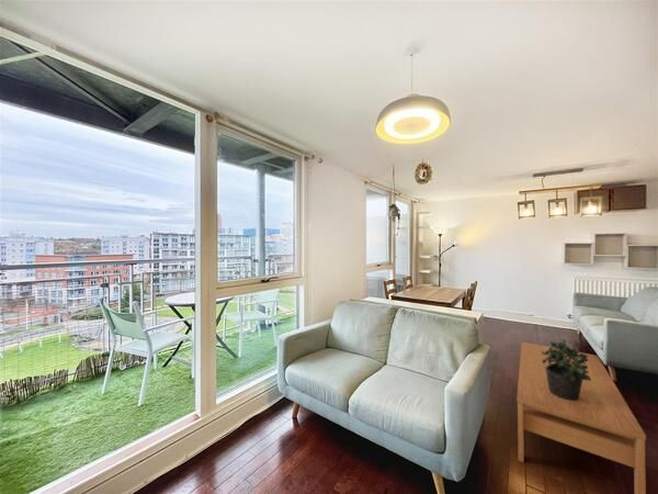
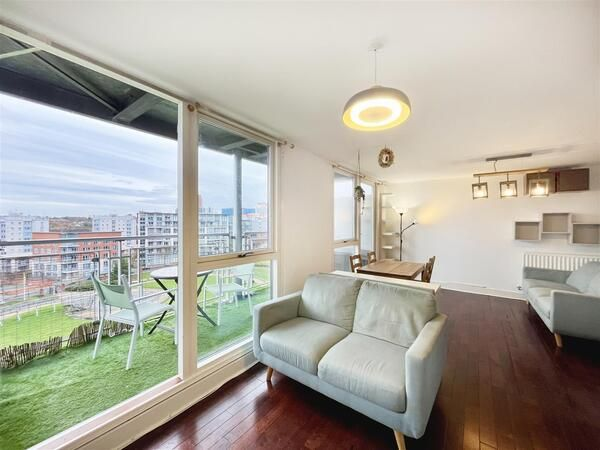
- coffee table (564, 400)
- potted plant (565, 367)
